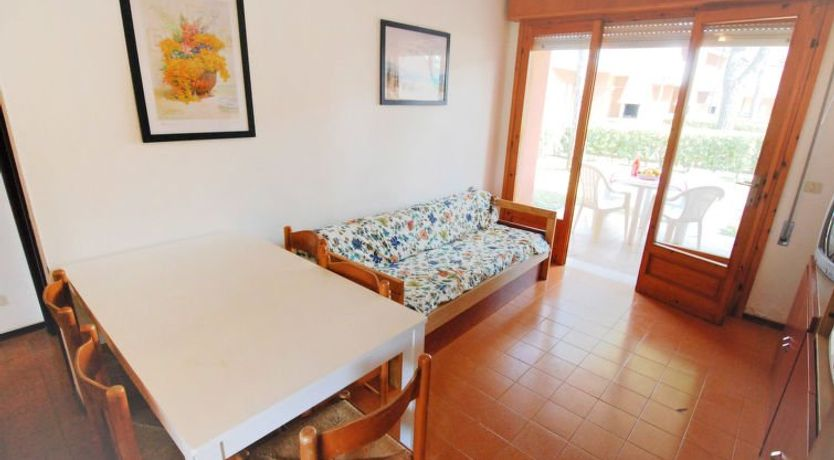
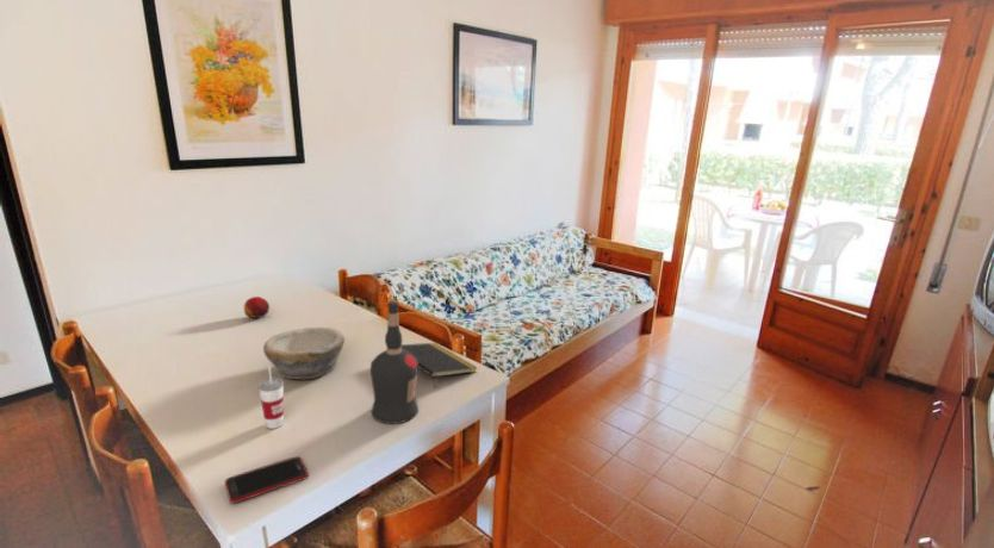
+ bowl (305, 354)
+ cup (272, 396)
+ notepad (433, 357)
+ liquor bottle (393, 357)
+ fruit (255, 307)
+ cell phone (267, 478)
